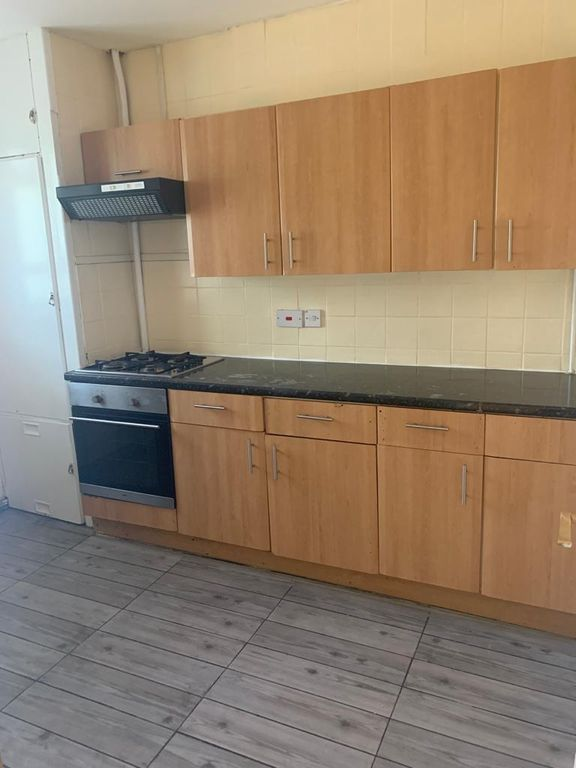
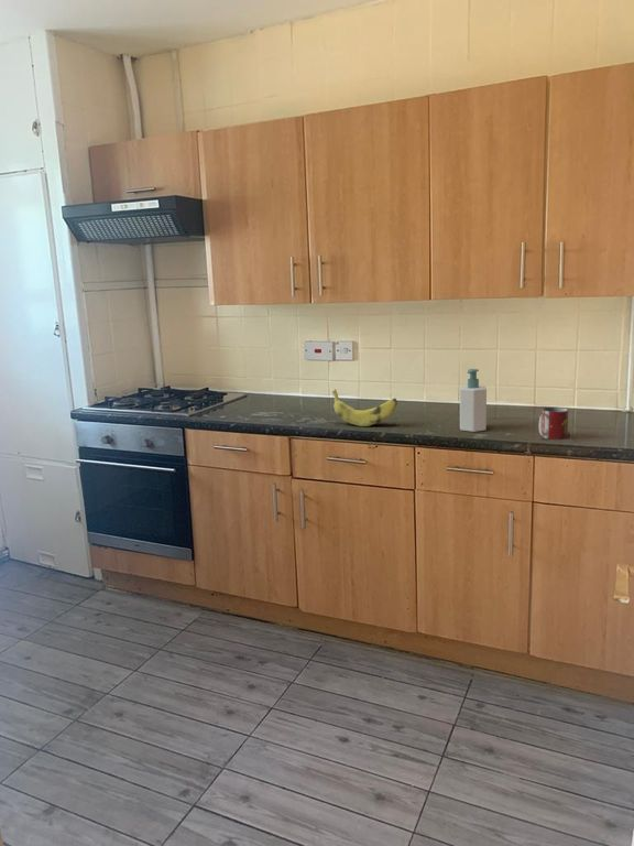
+ mug (550, 423)
+ banana (364, 410)
+ soap bottle (472, 399)
